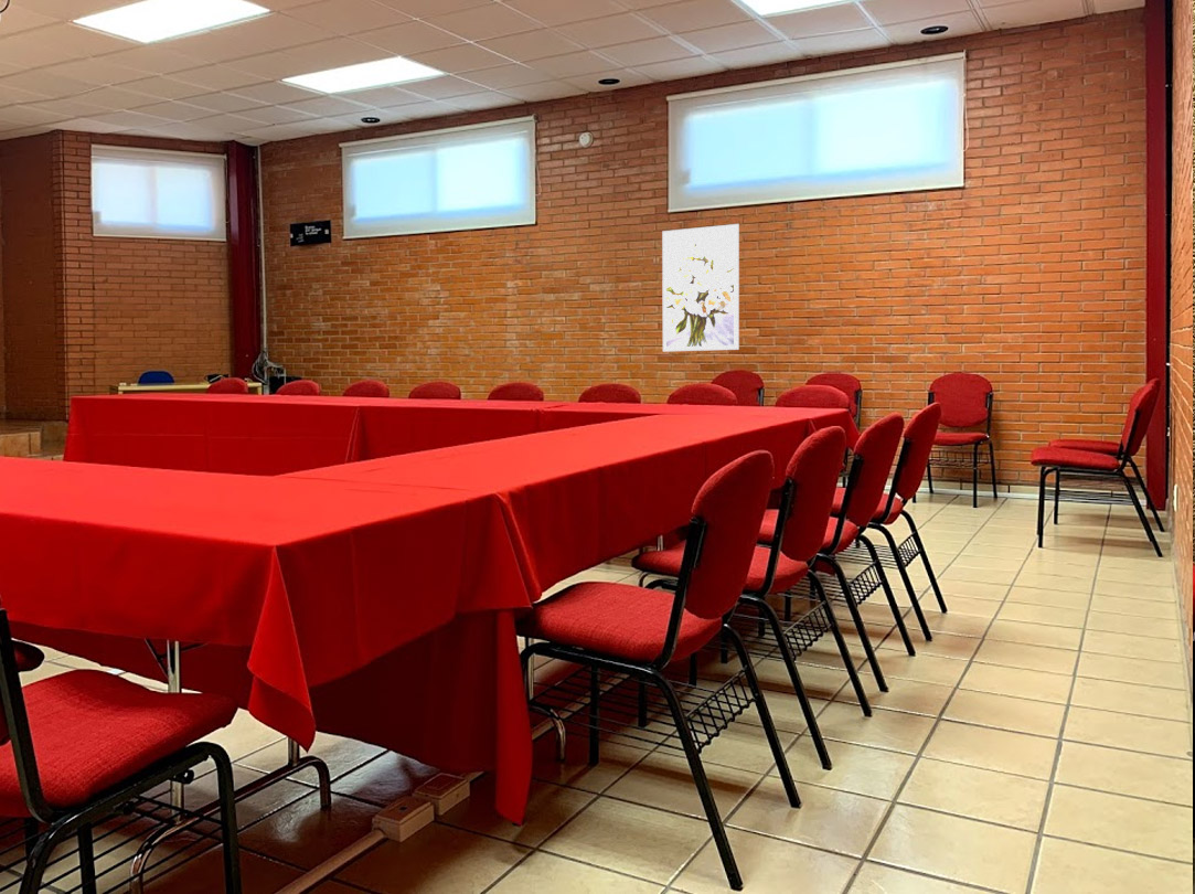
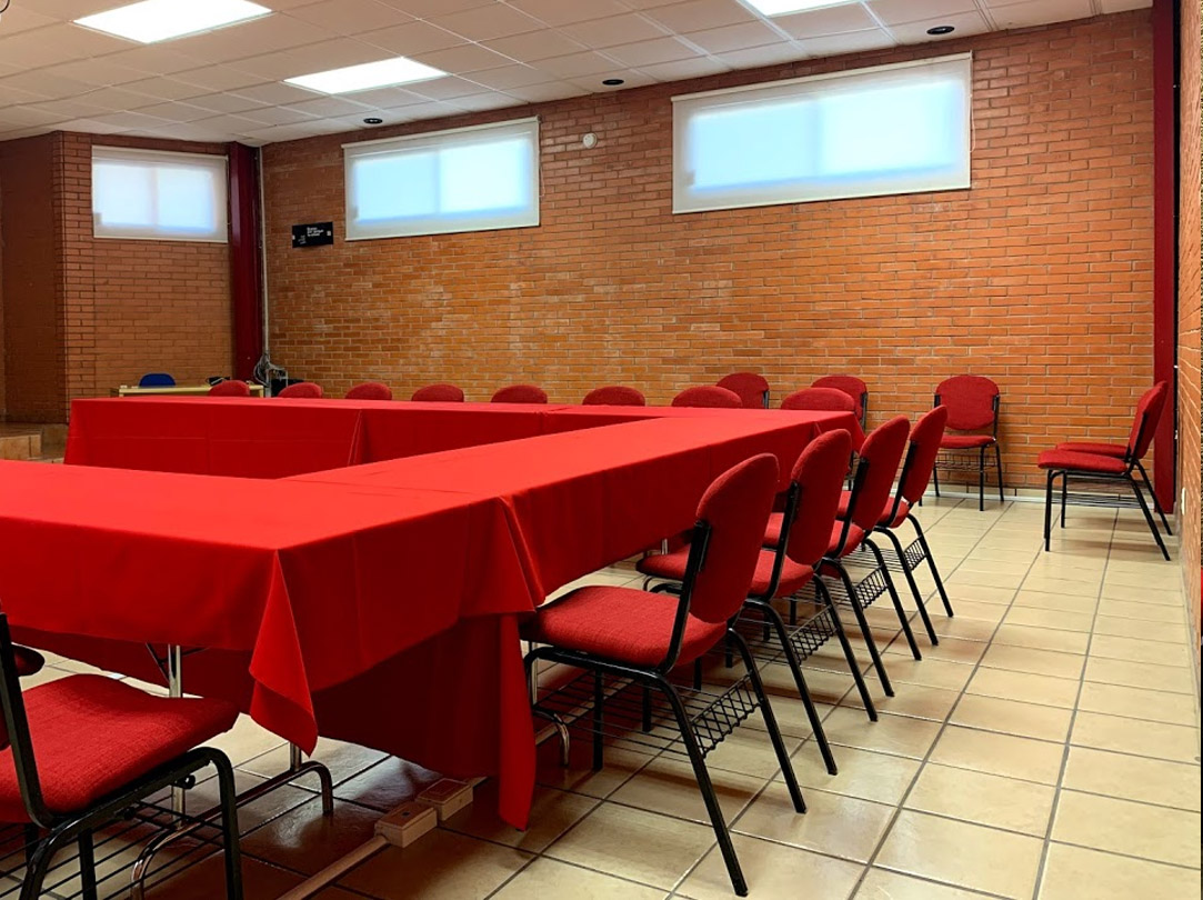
- wall art (700, 289)
